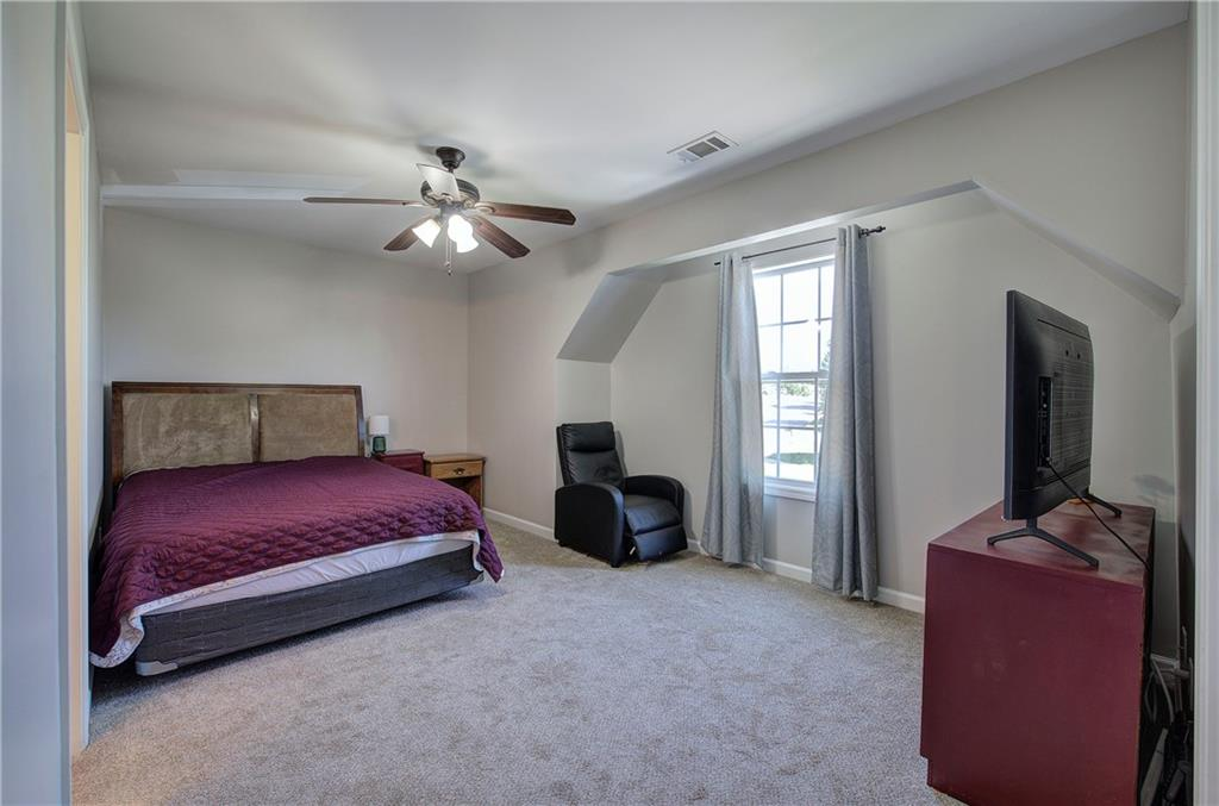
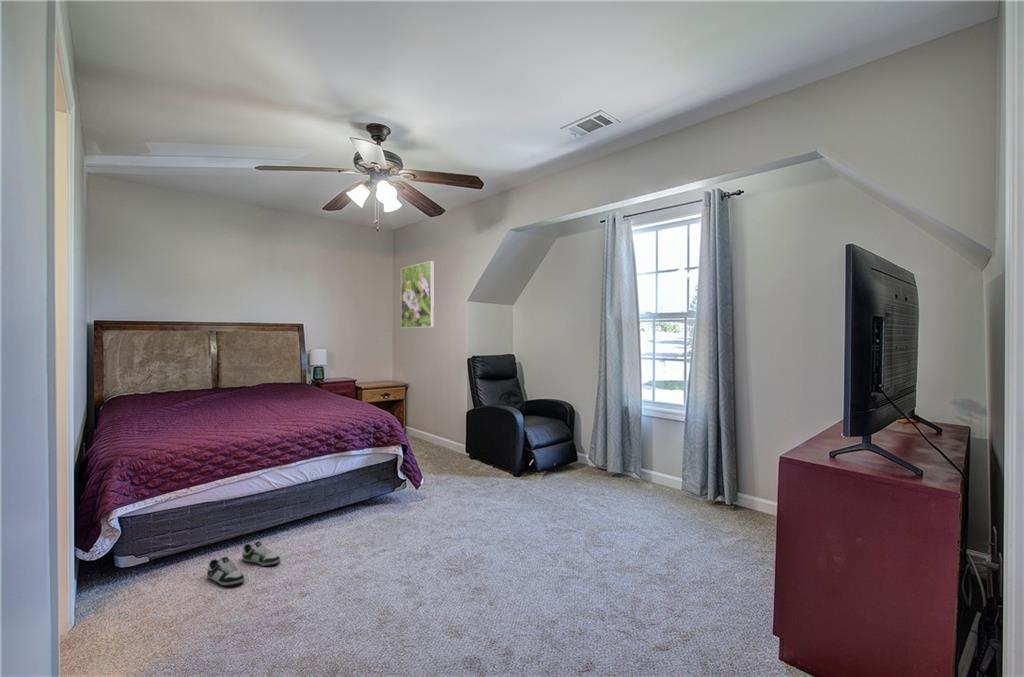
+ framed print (416, 296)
+ shoe (244, 560)
